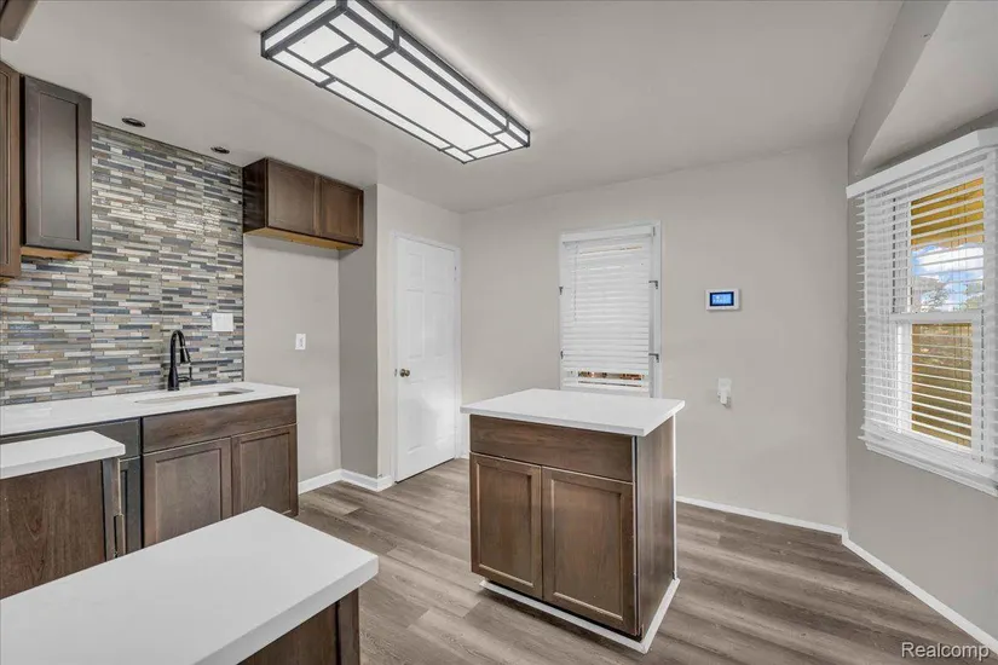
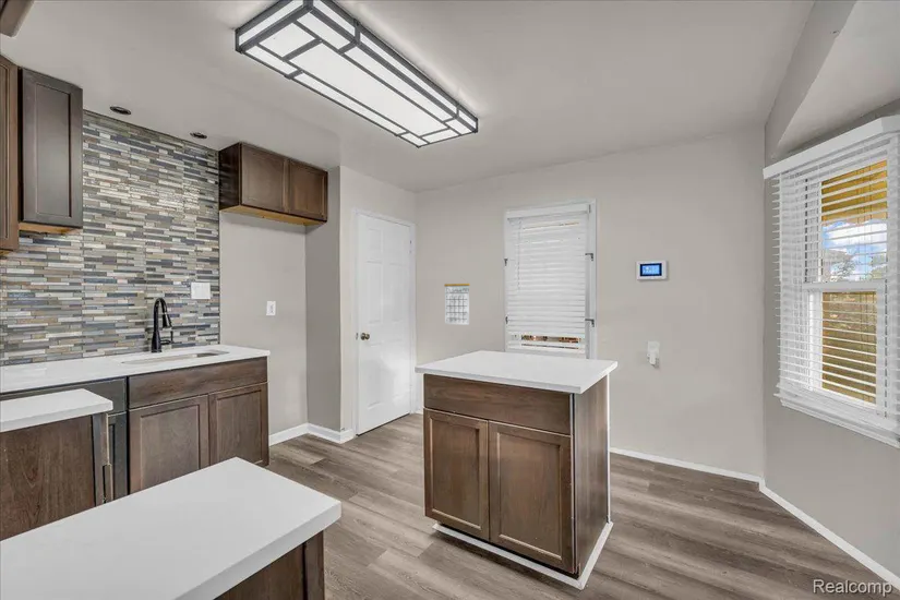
+ calendar (456, 299)
